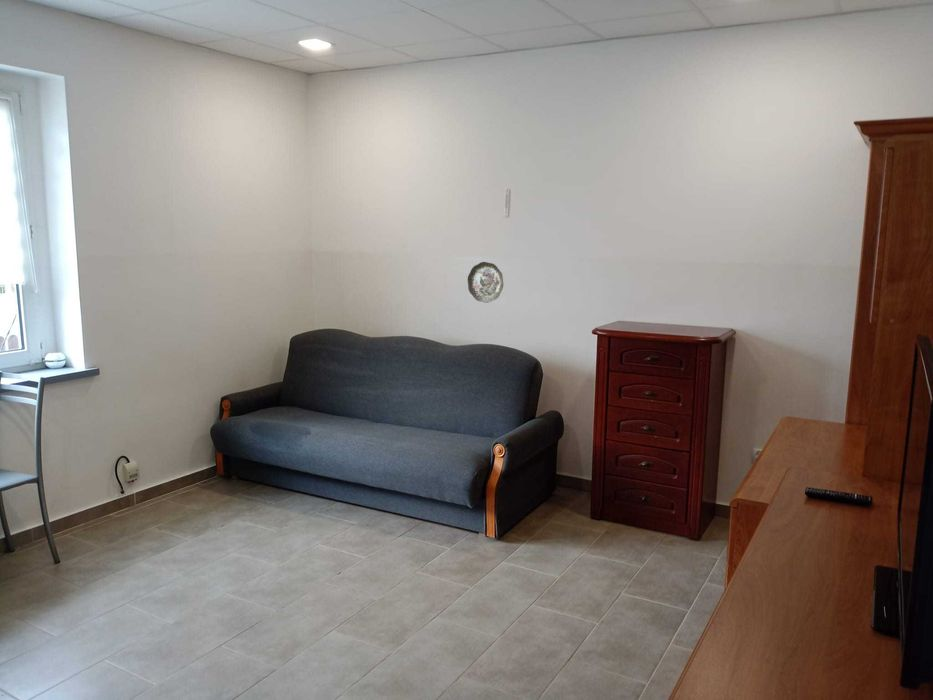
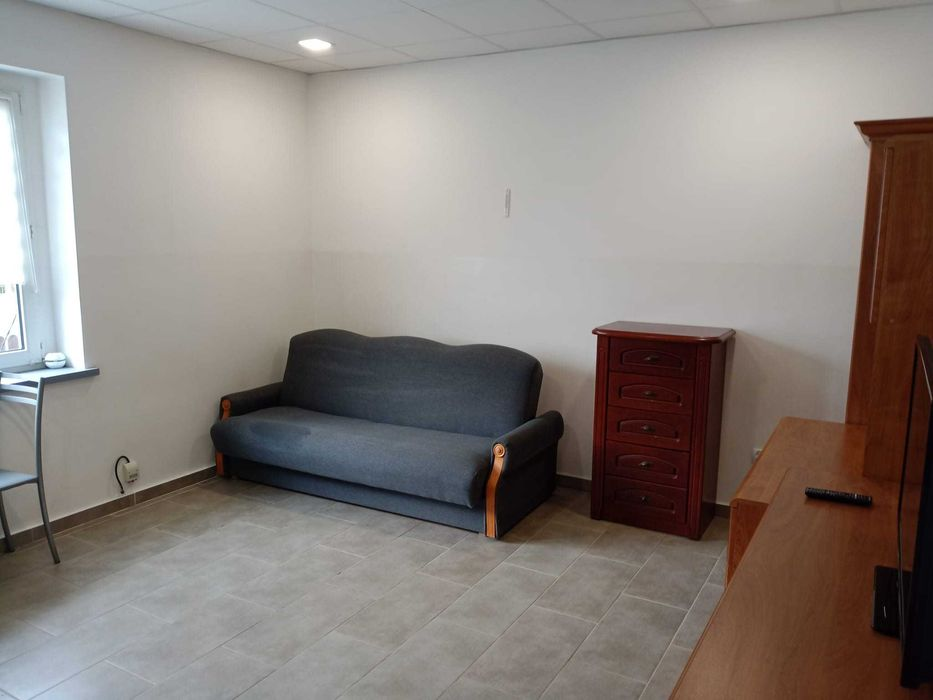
- decorative plate (486, 282)
